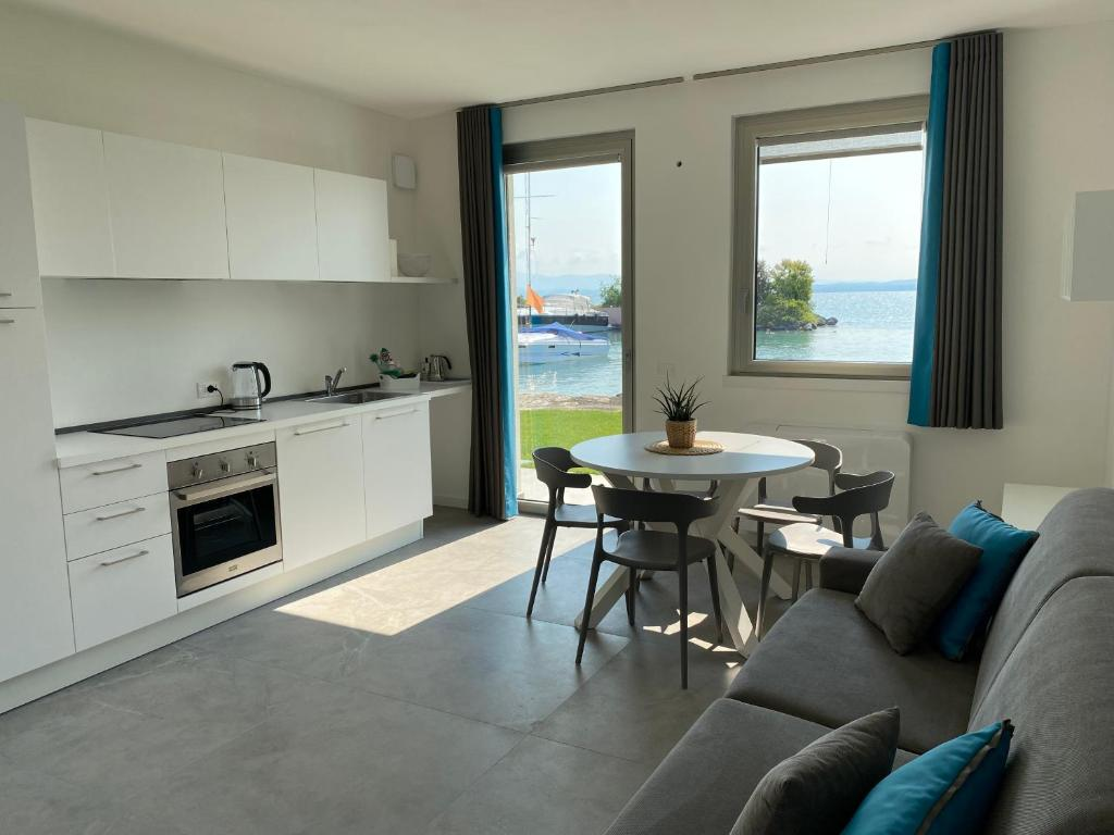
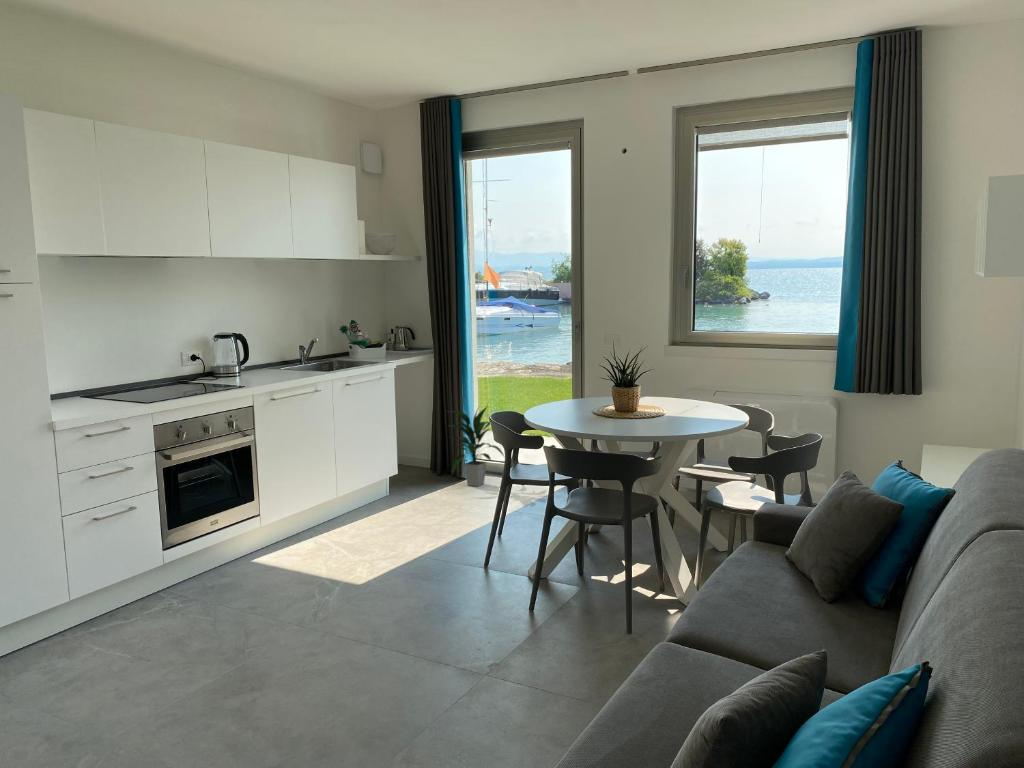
+ indoor plant (471, 444)
